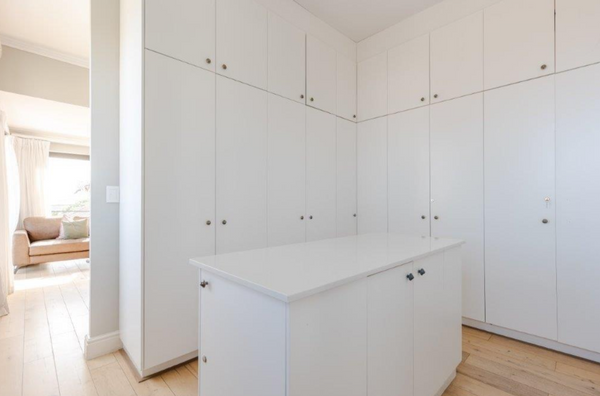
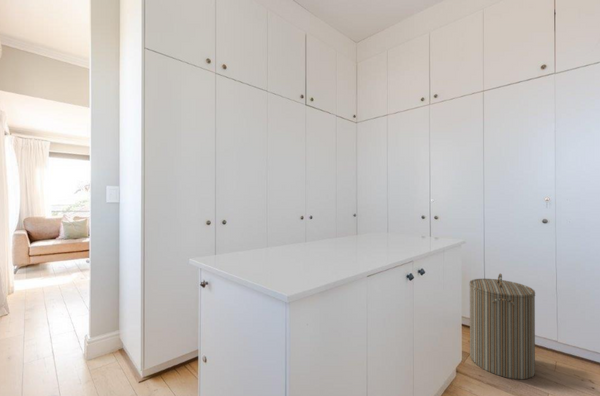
+ laundry hamper (500, 318)
